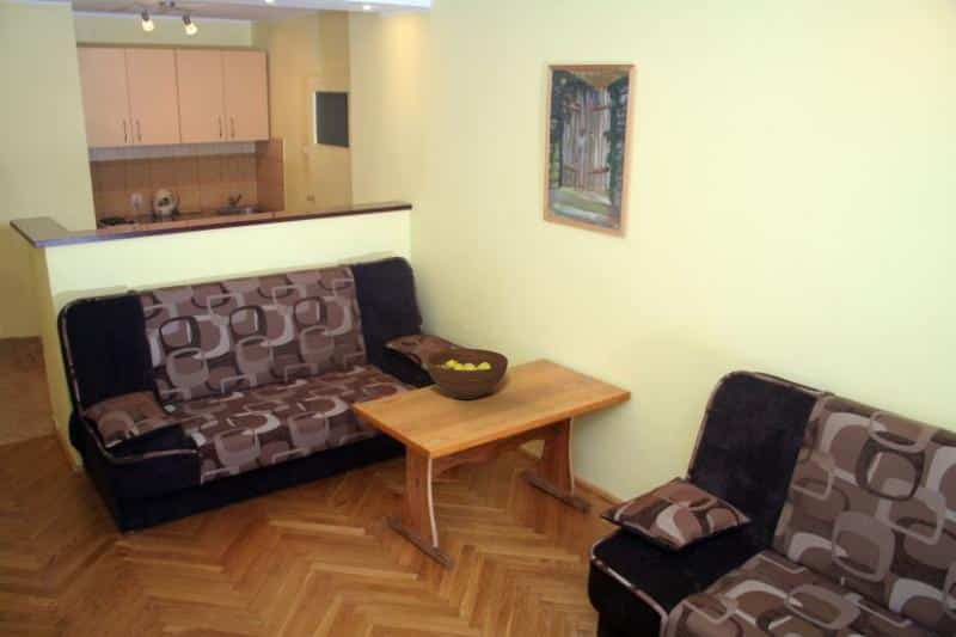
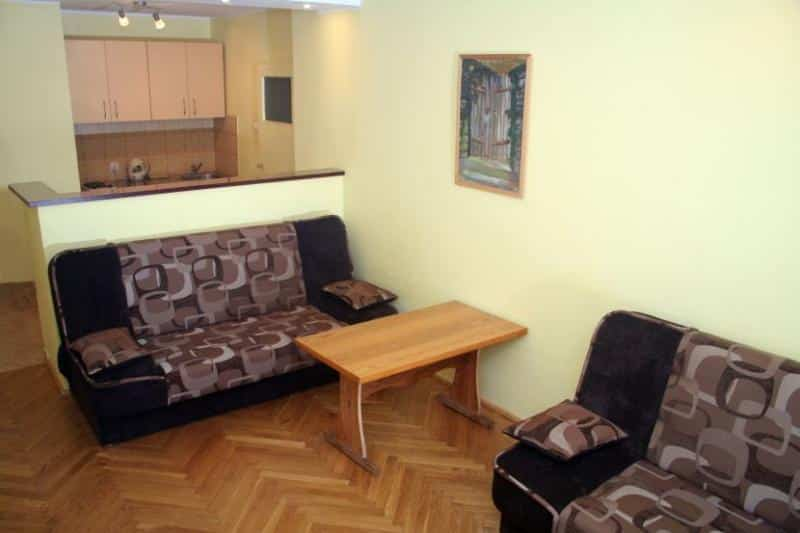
- fruit bowl (466, 376)
